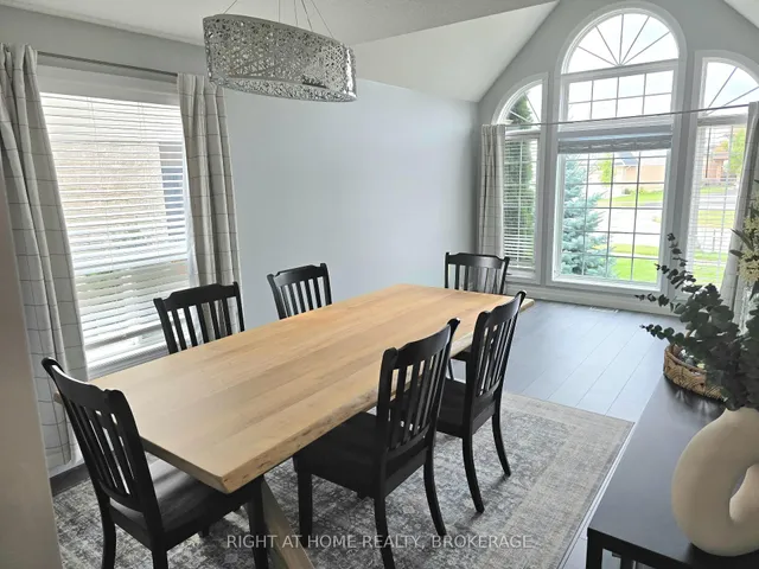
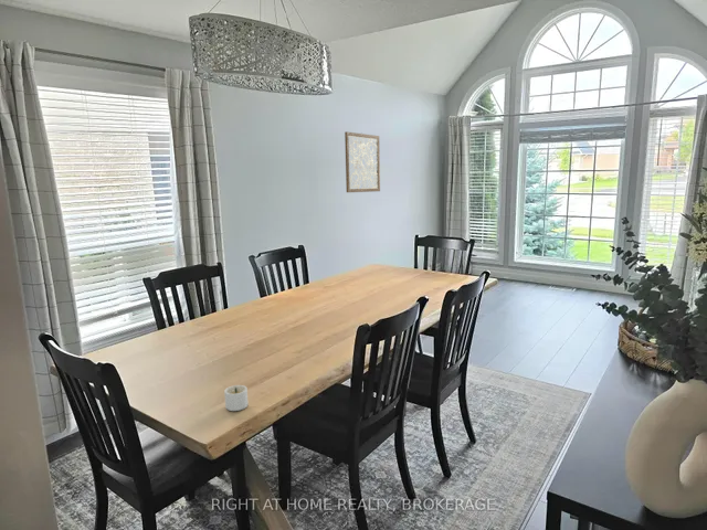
+ candle (235, 399)
+ wall art (361, 162)
